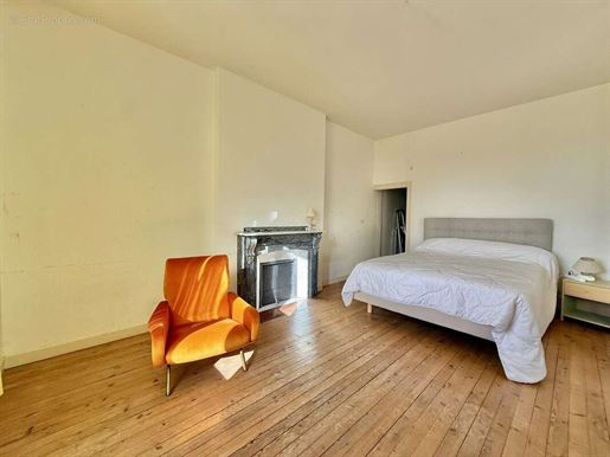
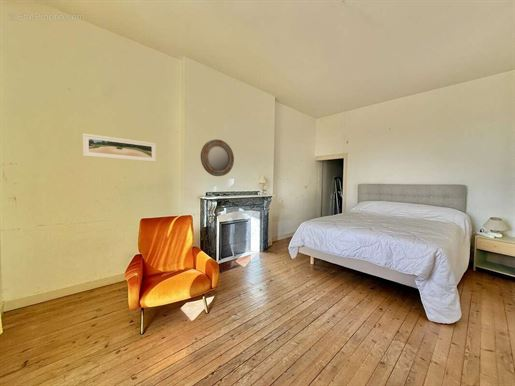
+ home mirror (218, 158)
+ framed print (122, 149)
